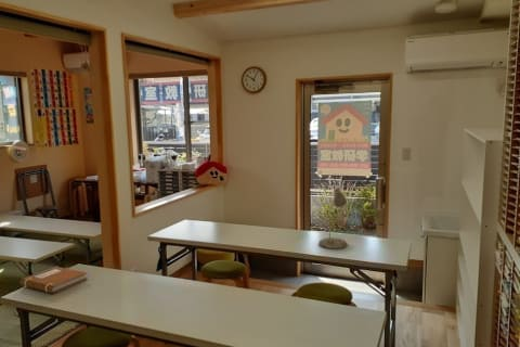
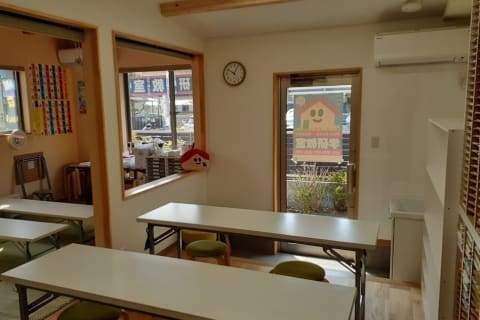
- desk lamp (329, 216)
- notebook (53, 279)
